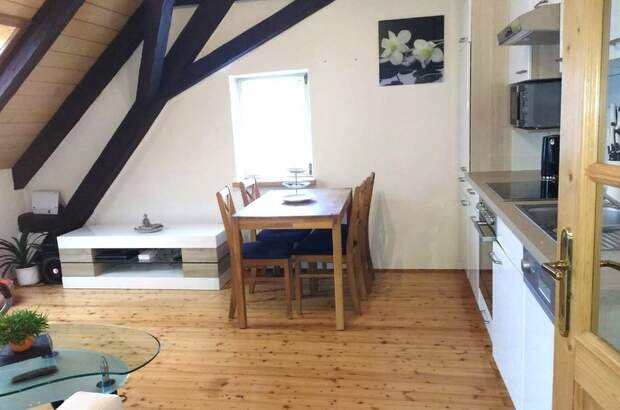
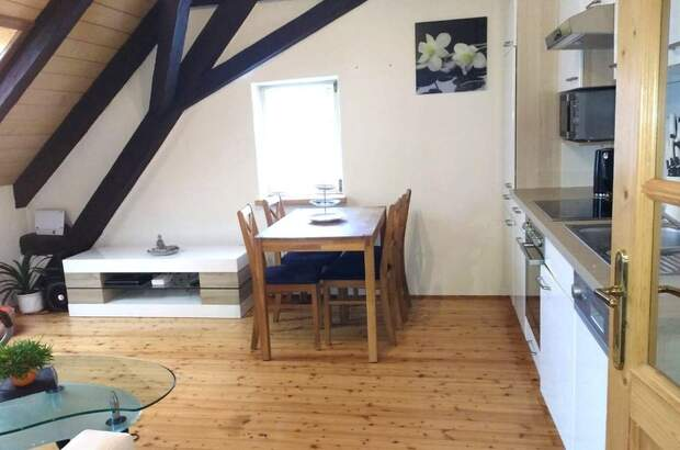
- remote control (34, 373)
